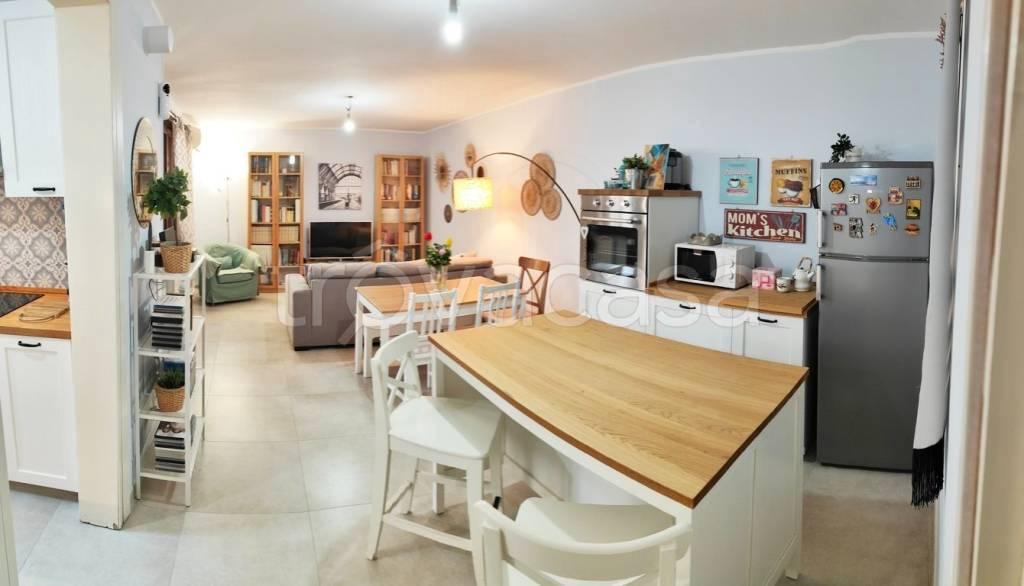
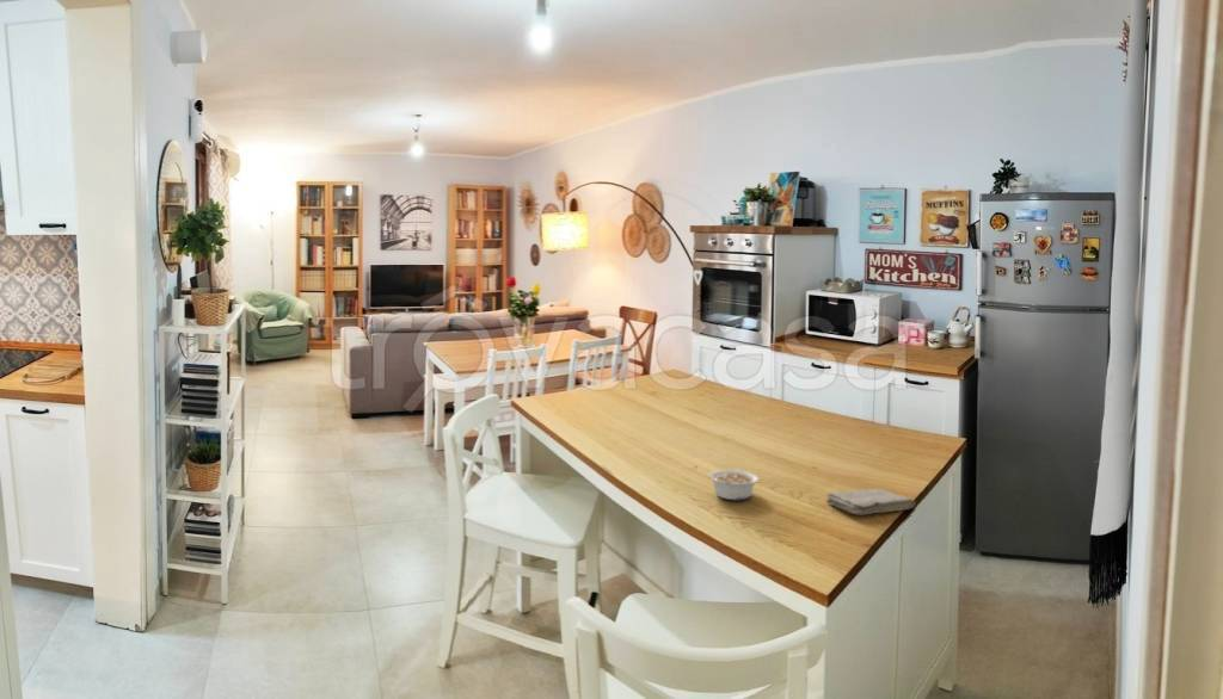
+ washcloth (868, 500)
+ legume (733, 484)
